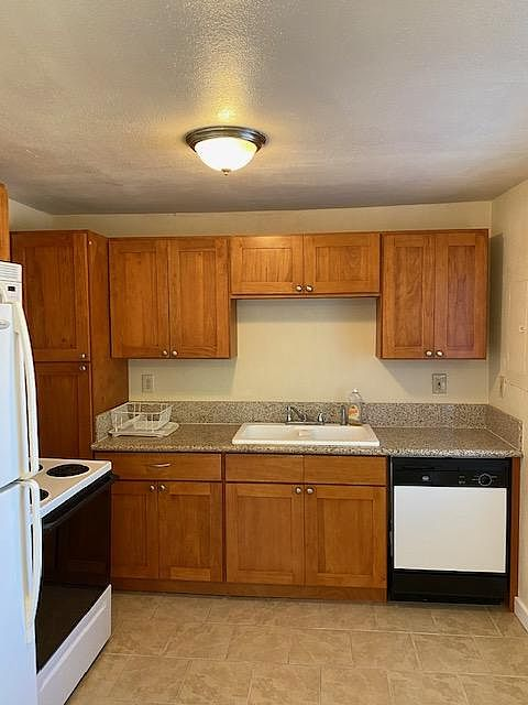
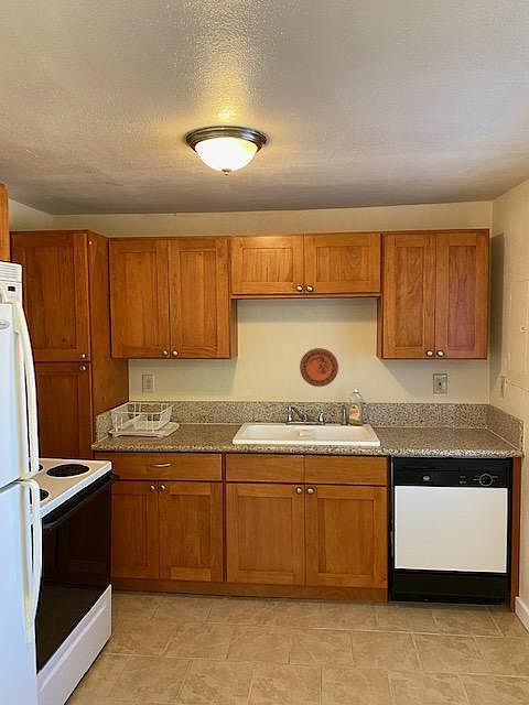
+ decorative plate (319, 367)
